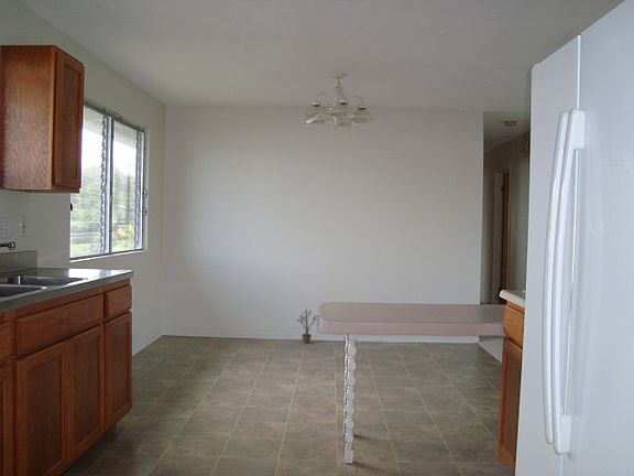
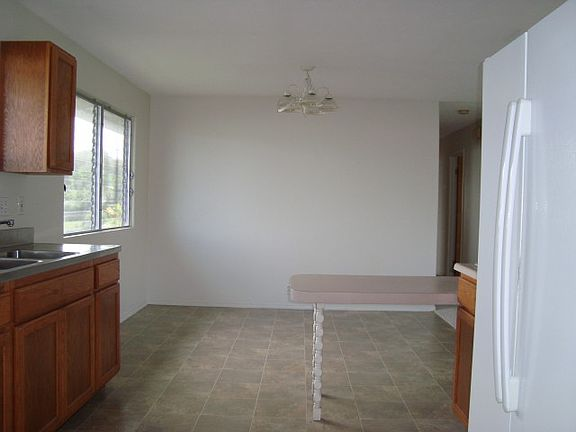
- decorative plant (304, 325)
